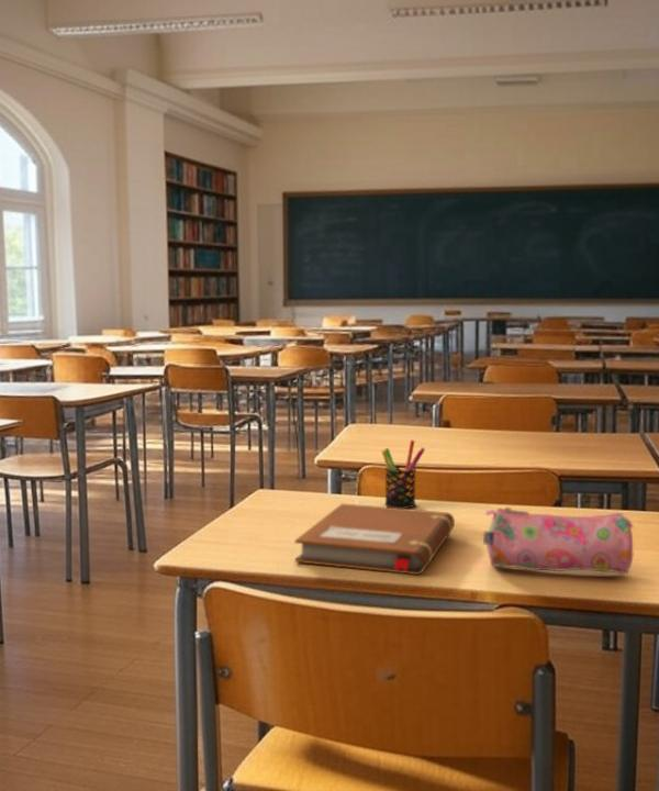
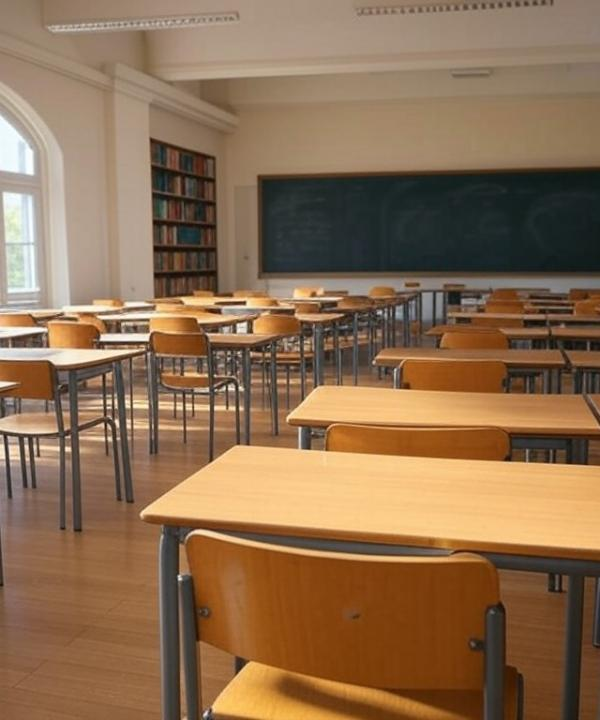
- pen holder (399, 472)
- notebook (378, 537)
- pencil case (557, 539)
